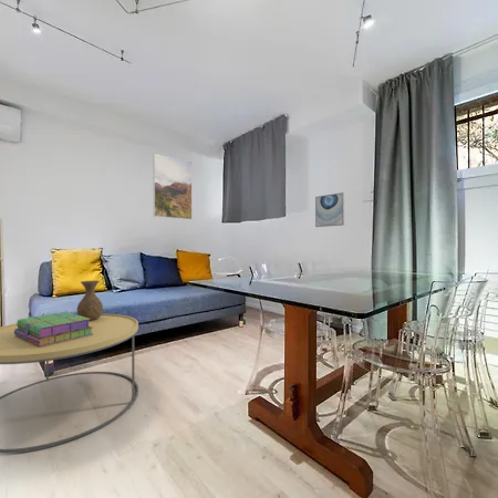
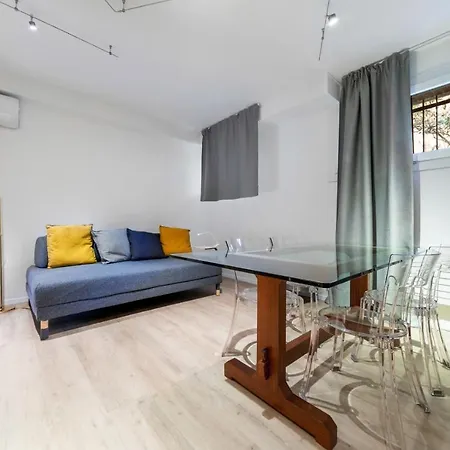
- vase (90, 299)
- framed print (173, 187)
- coffee table (59, 359)
- wall art (329, 210)
- stack of books (53, 324)
